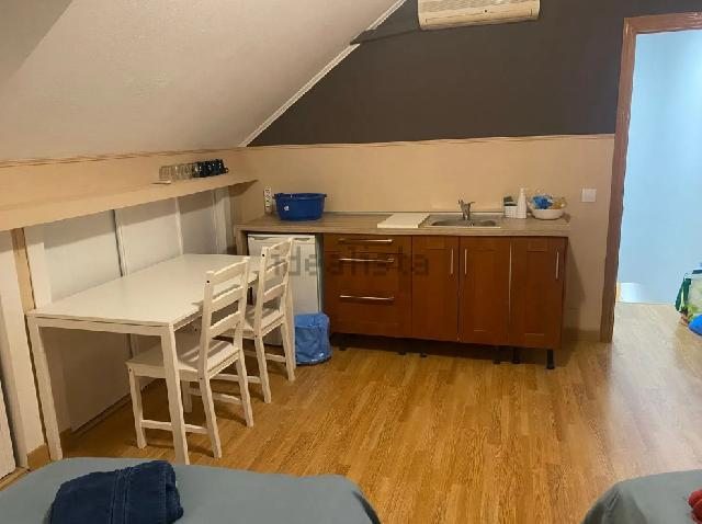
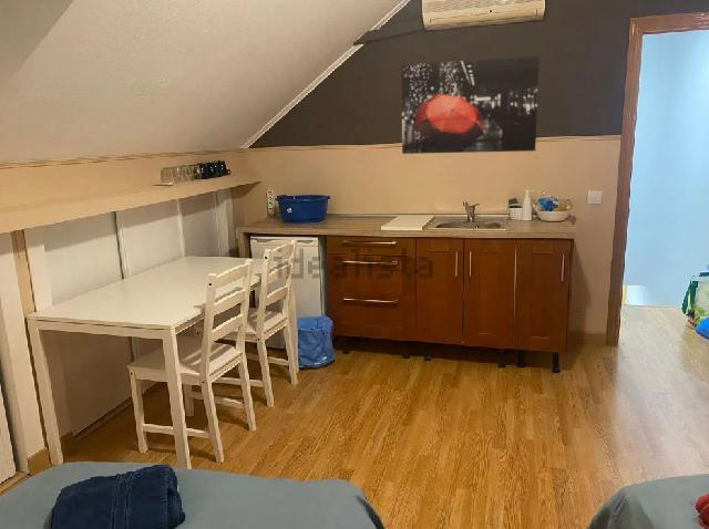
+ wall art (467, 107)
